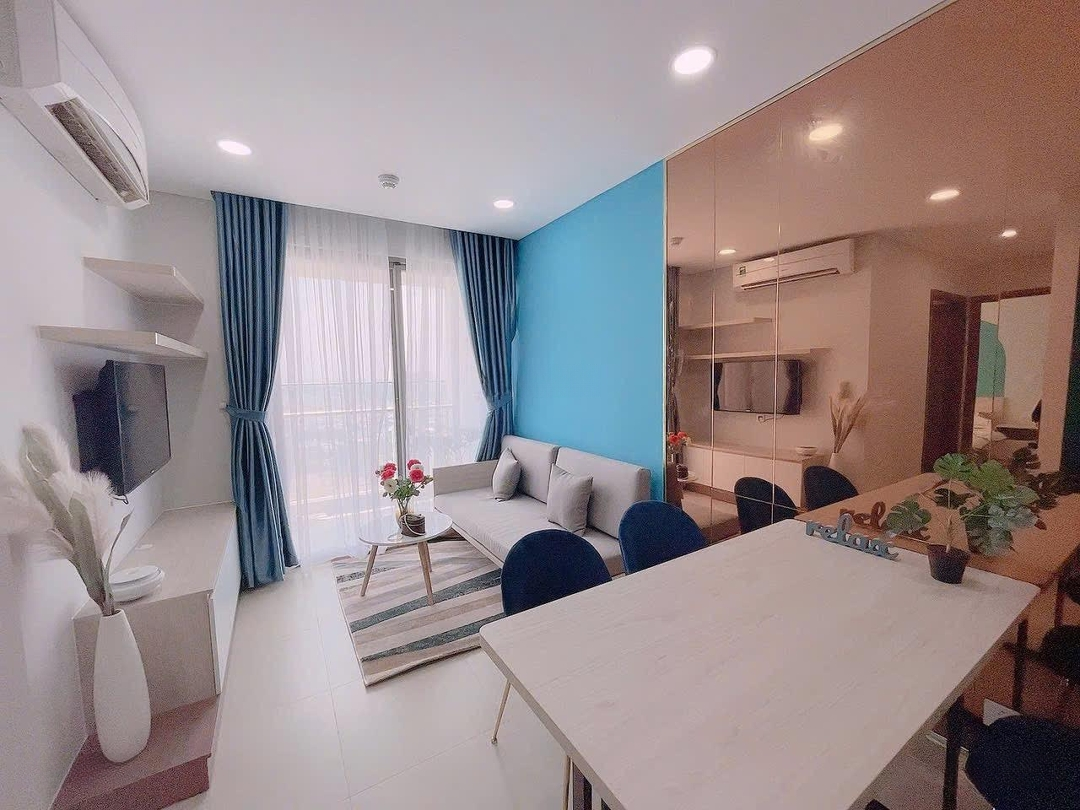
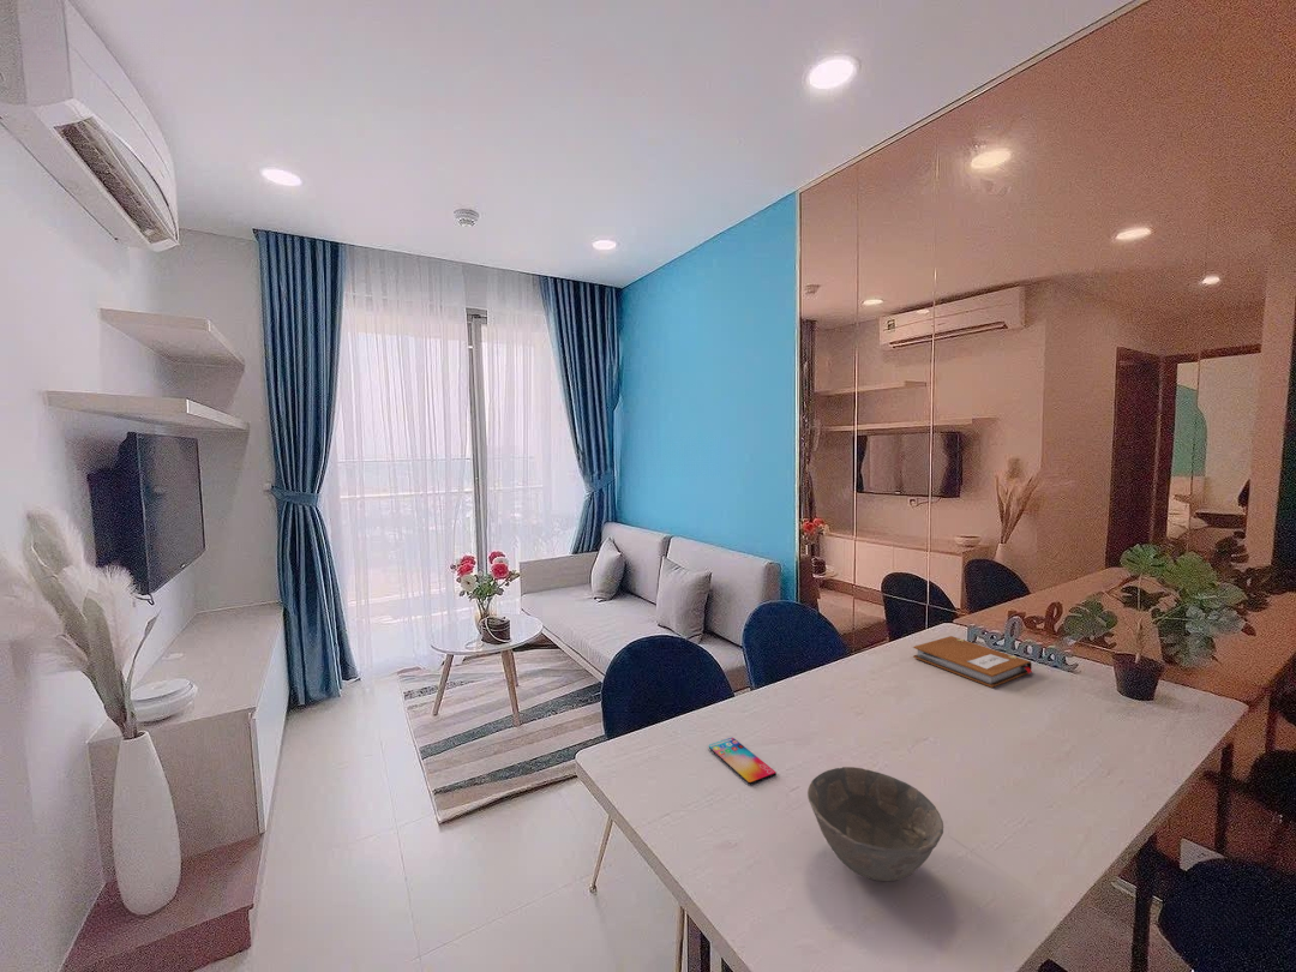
+ bowl (872, 833)
+ smartphone (740, 758)
+ notebook (972, 659)
